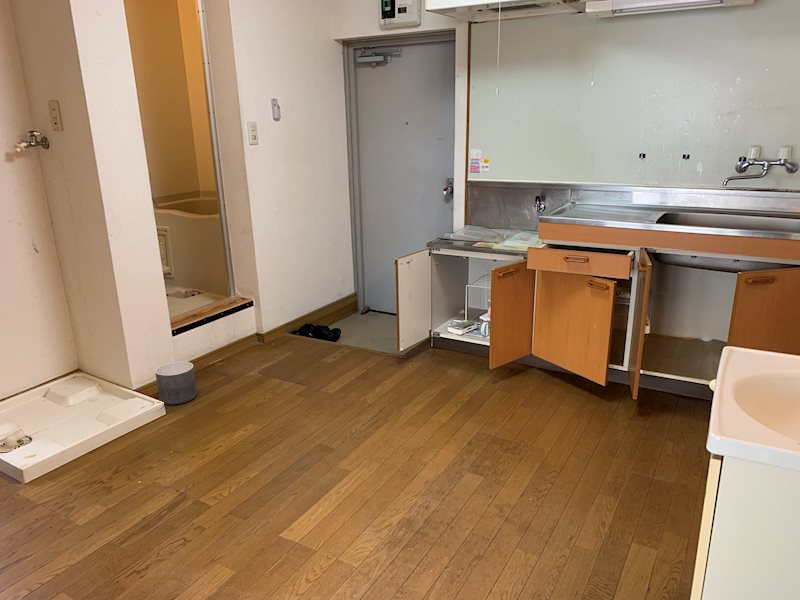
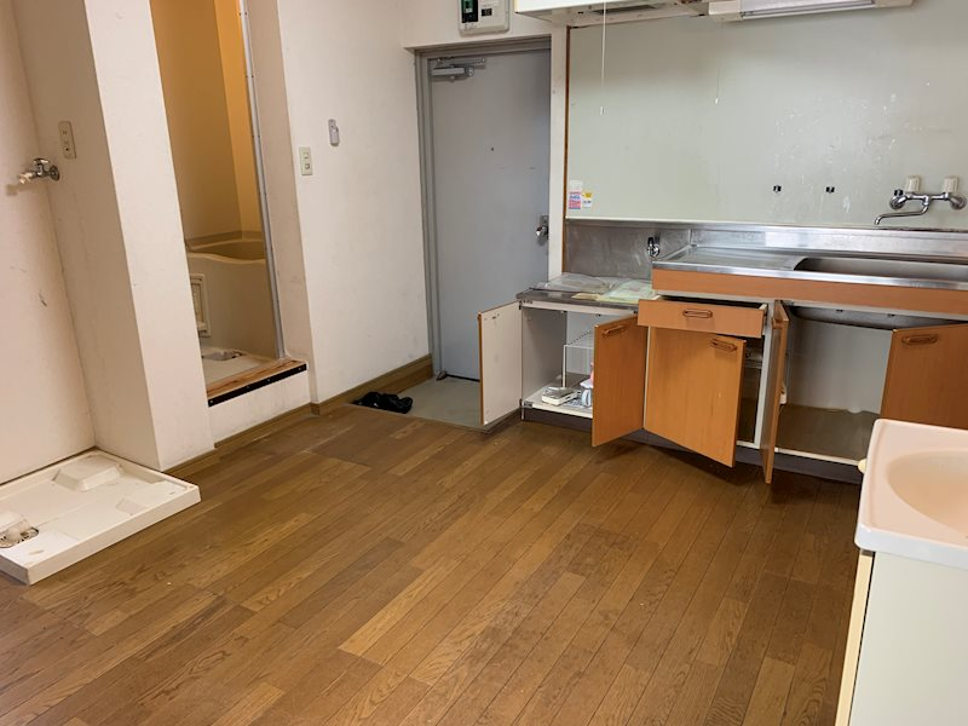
- planter (176, 382)
